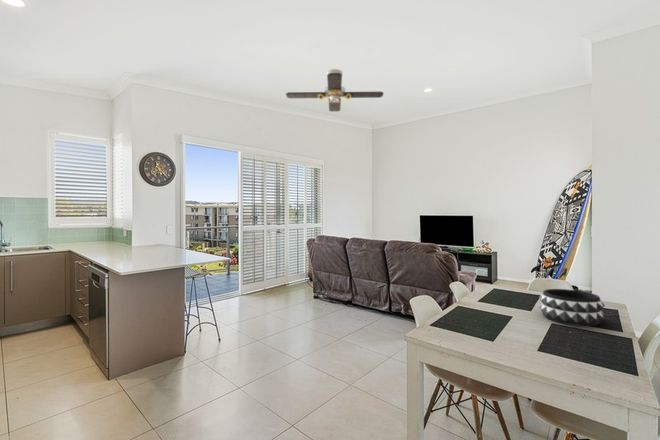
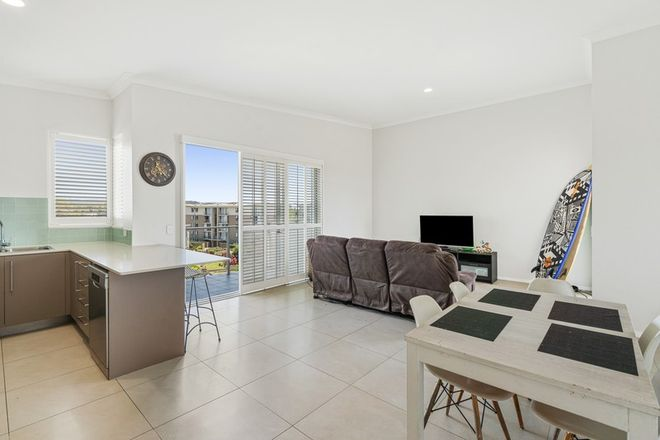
- decorative bowl (570, 306)
- ceiling fan (334, 86)
